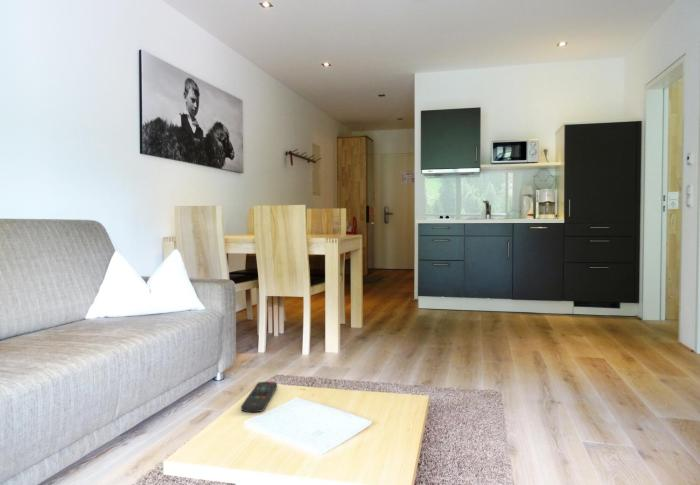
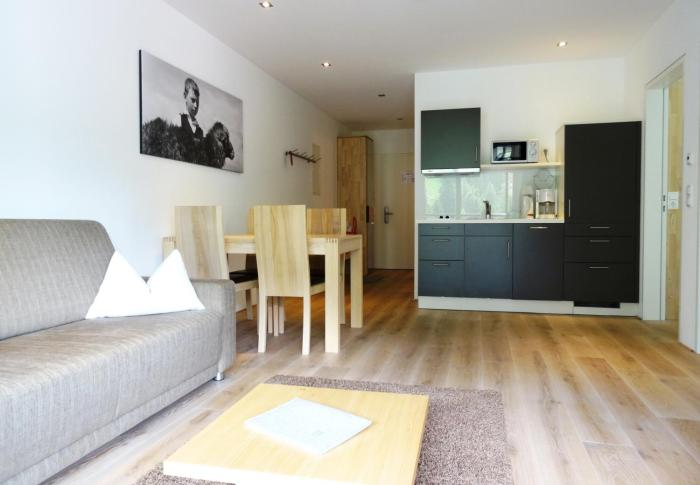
- remote control (260, 395)
